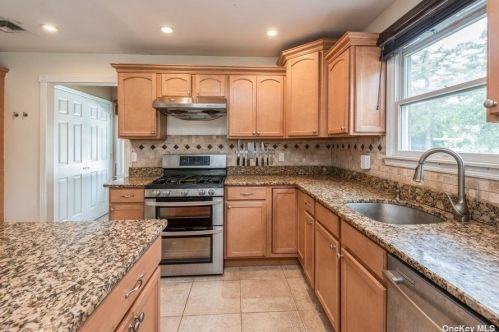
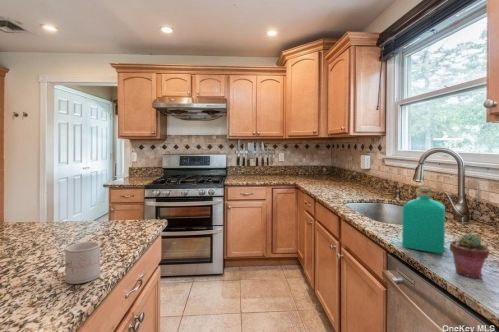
+ soap bottle (423, 217)
+ potted succulent (468, 253)
+ mug (84, 259)
